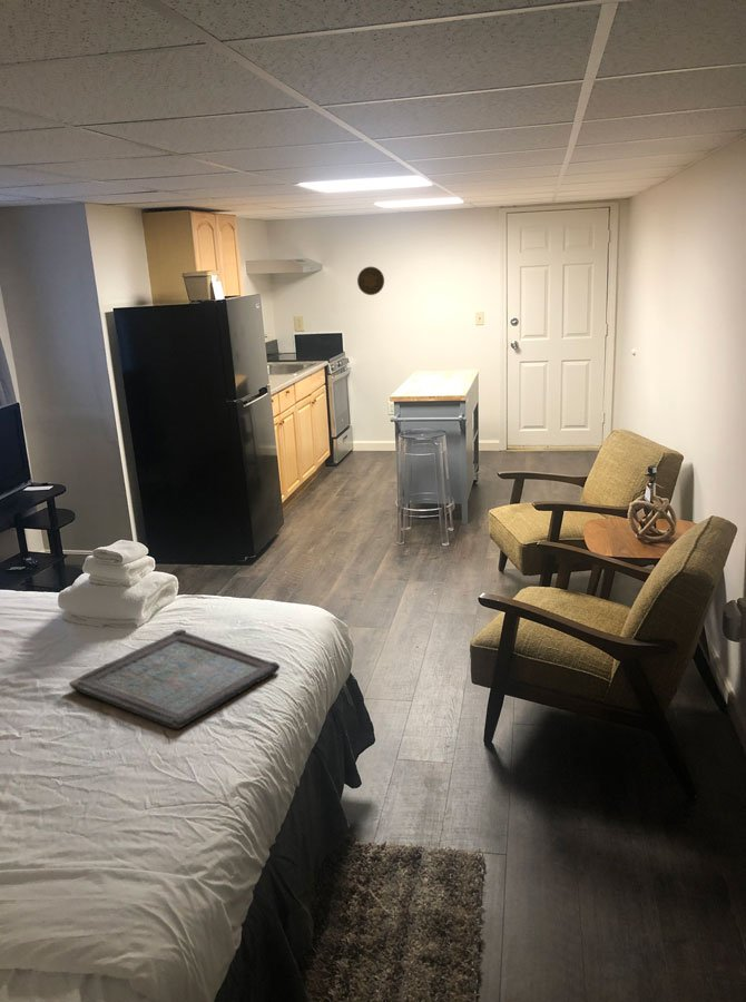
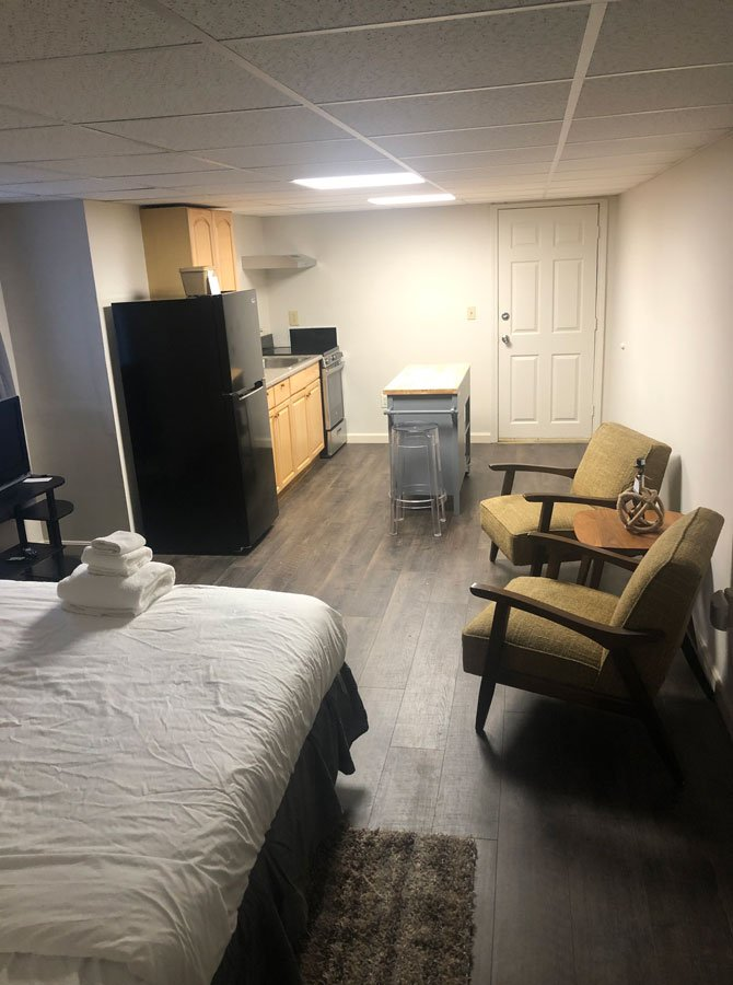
- decorative plate (370, 281)
- serving tray (176, 675)
